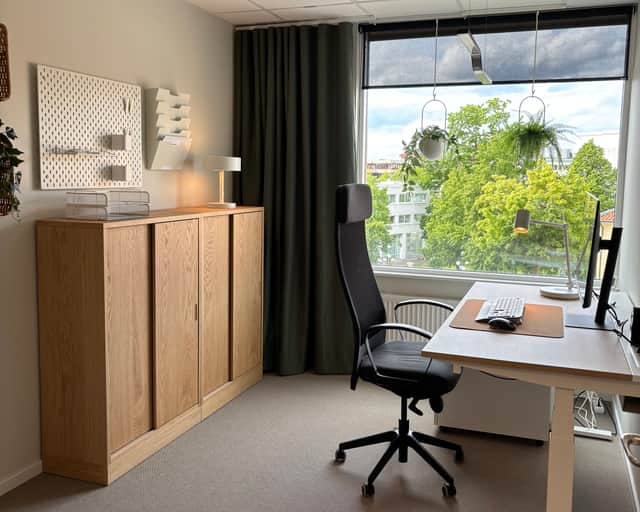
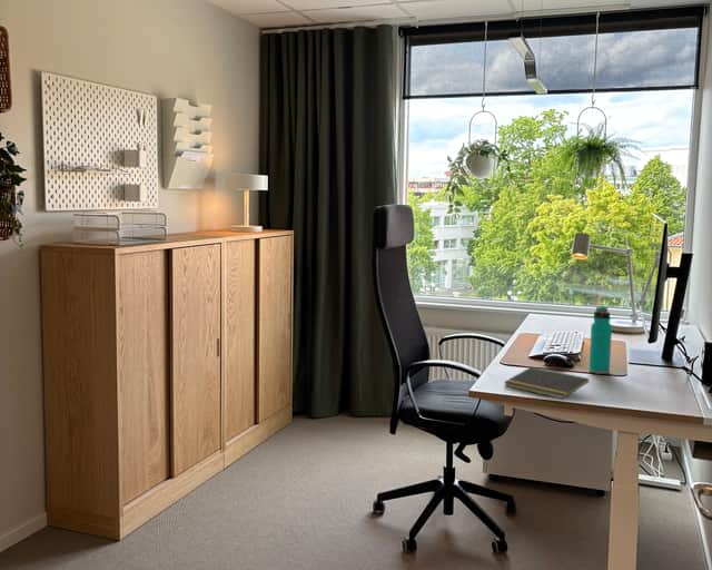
+ water bottle (601, 338)
+ notepad (545, 382)
